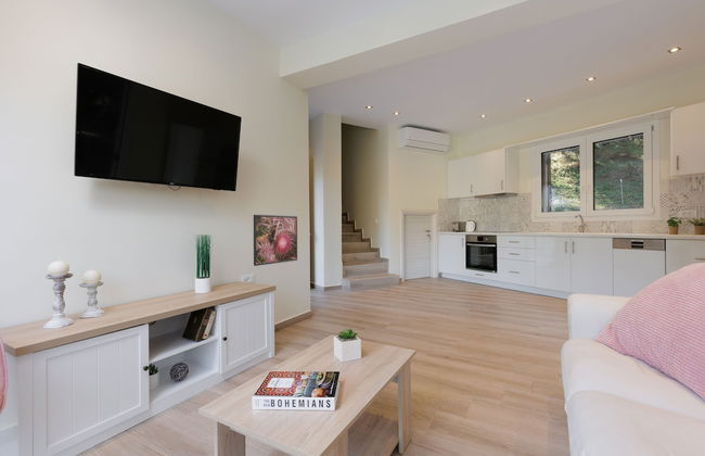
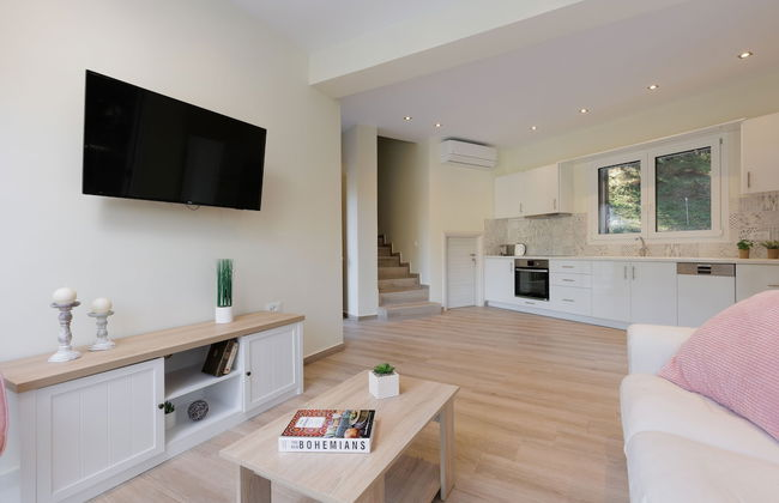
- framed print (277, 239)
